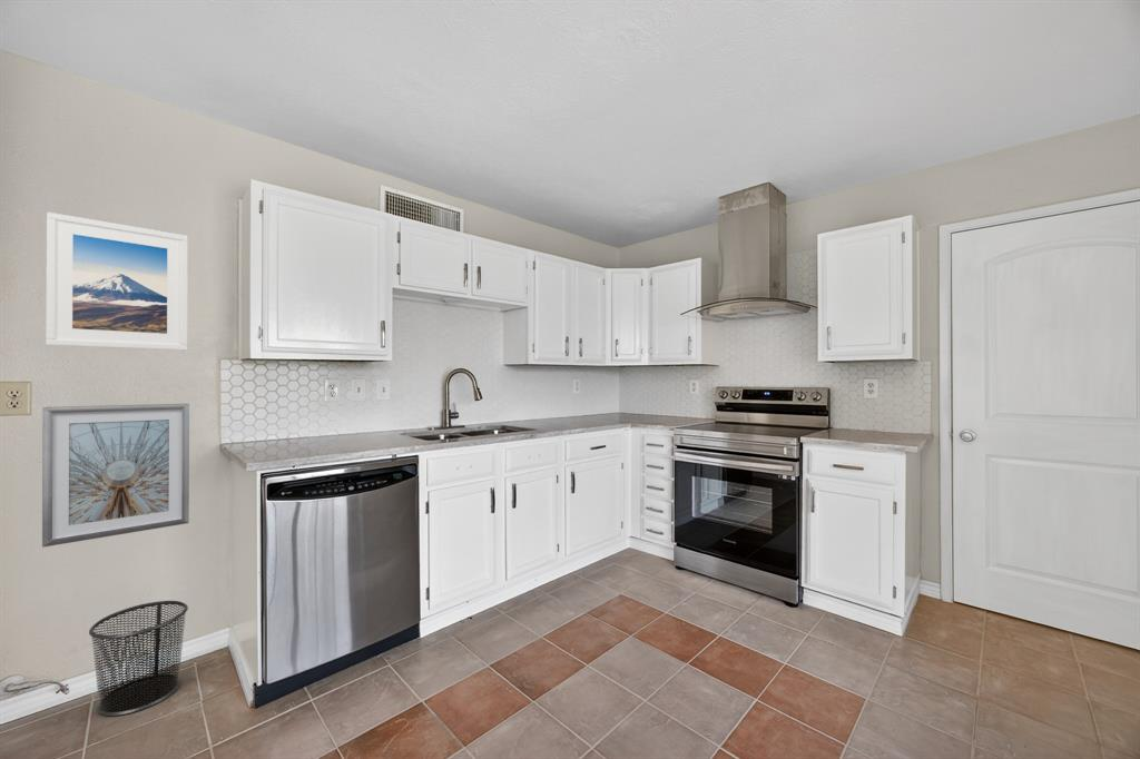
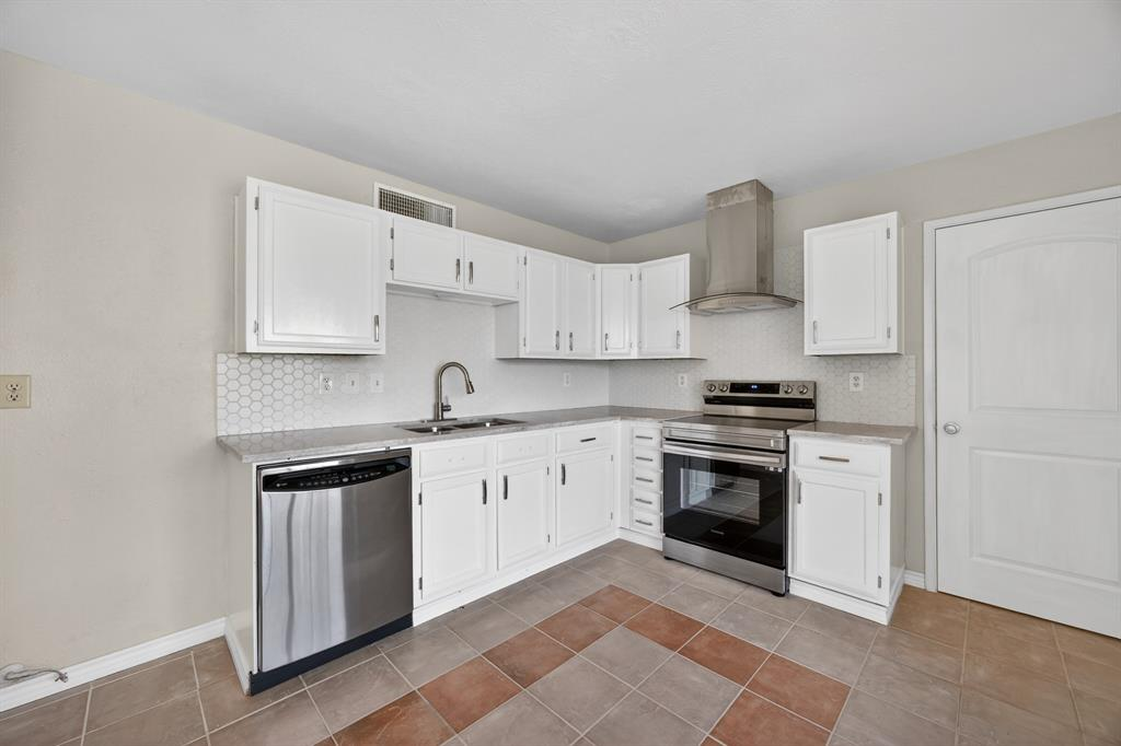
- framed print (121, 286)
- waste bin (140, 655)
- picture frame (121, 469)
